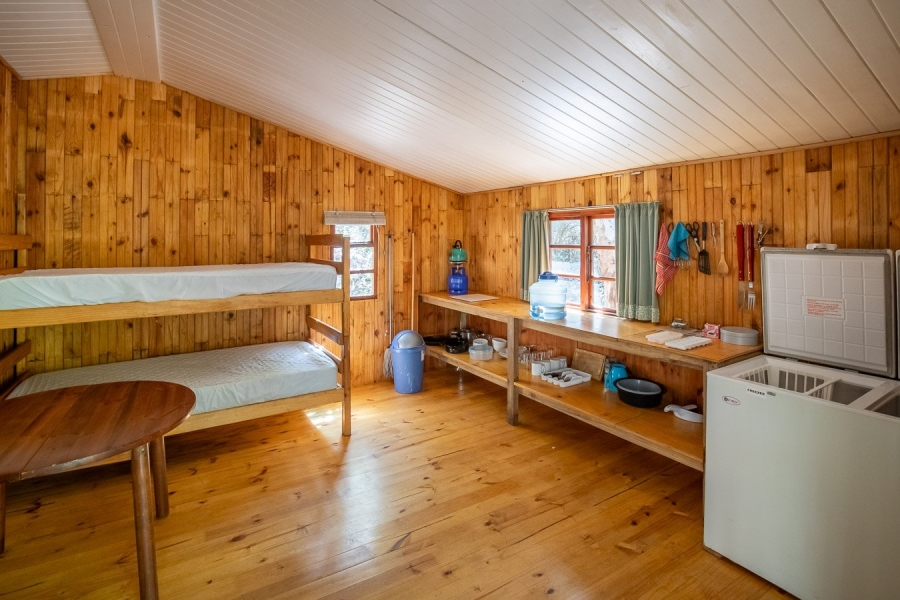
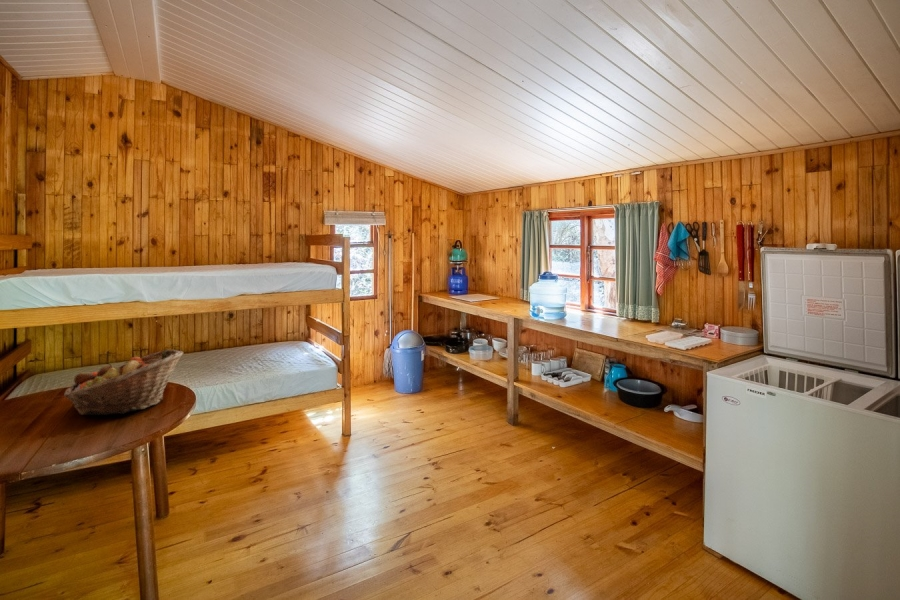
+ fruit basket (127, 379)
